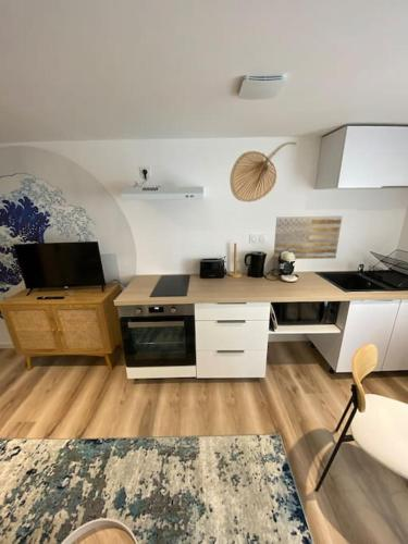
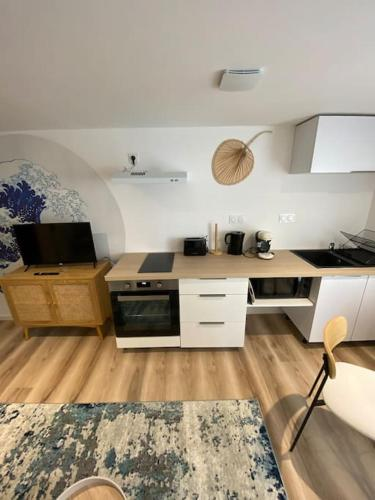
- wall art (306, 237)
